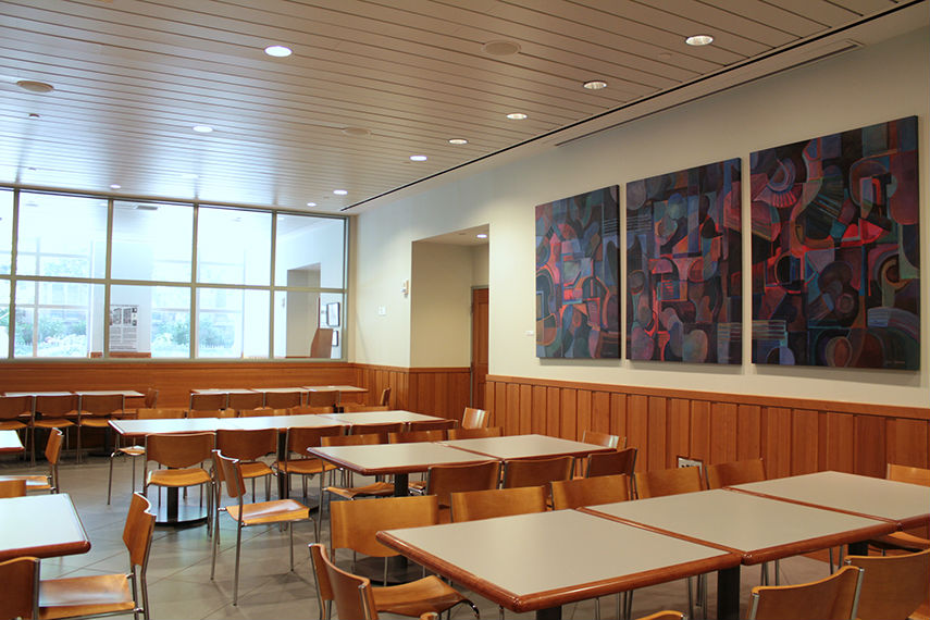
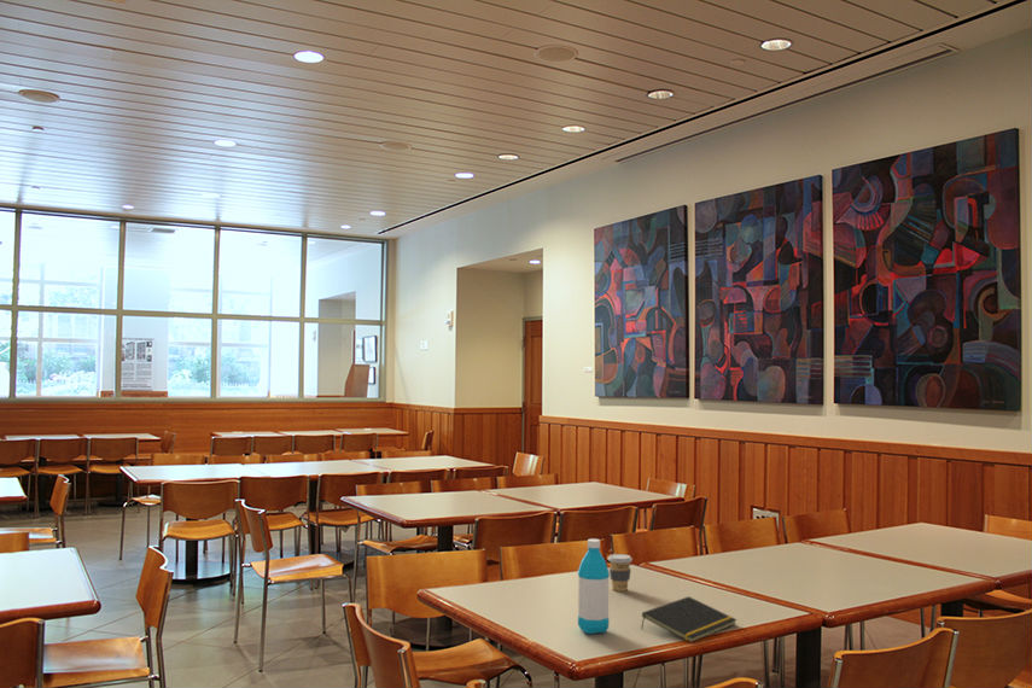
+ water bottle (593, 584)
+ coffee cup (619, 572)
+ notepad (689, 618)
